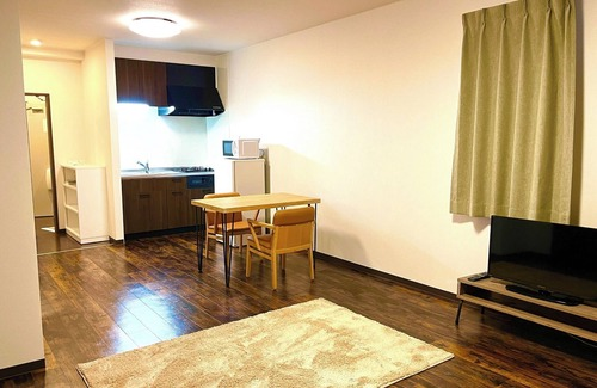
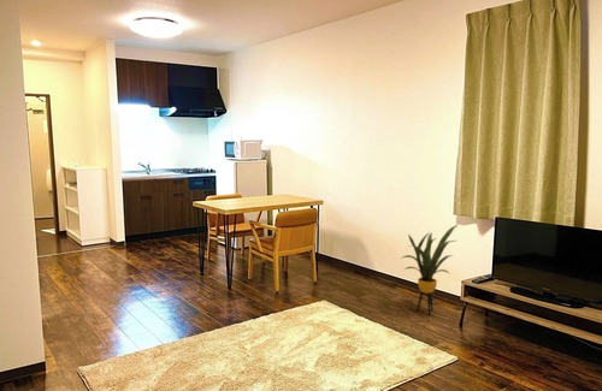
+ house plant (432, 271)
